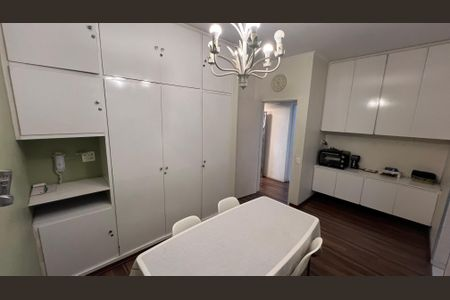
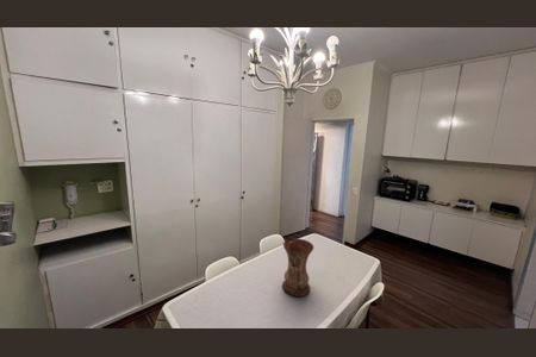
+ vase (297, 265)
